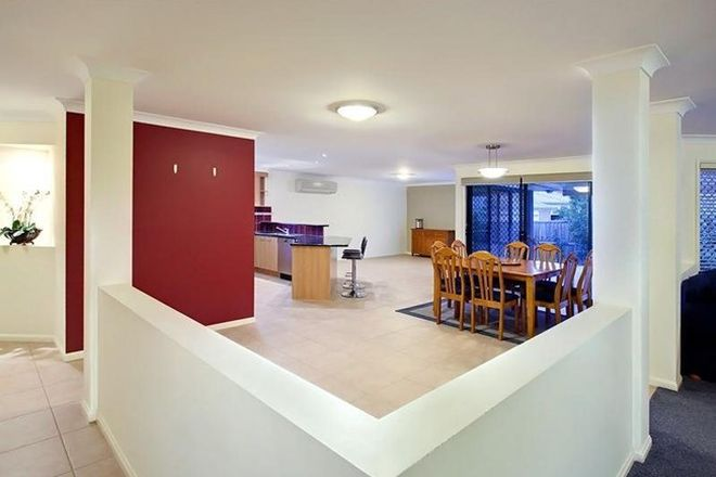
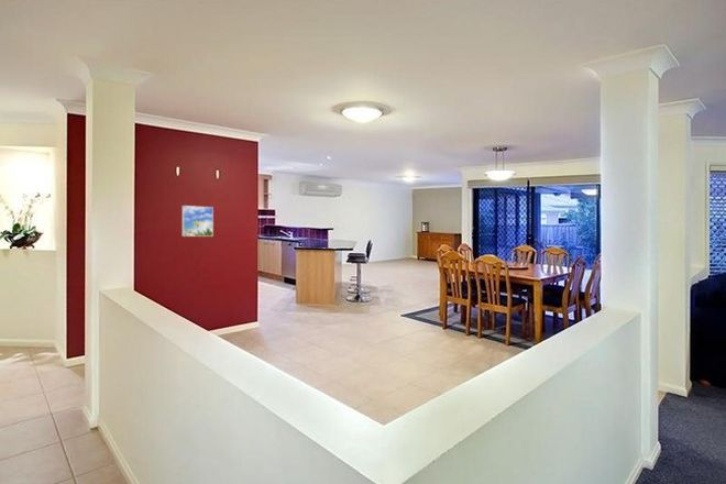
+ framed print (197, 221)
